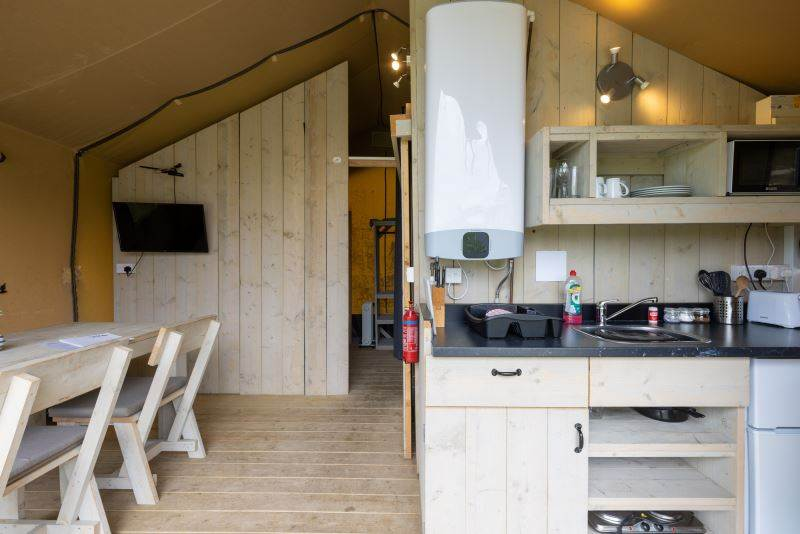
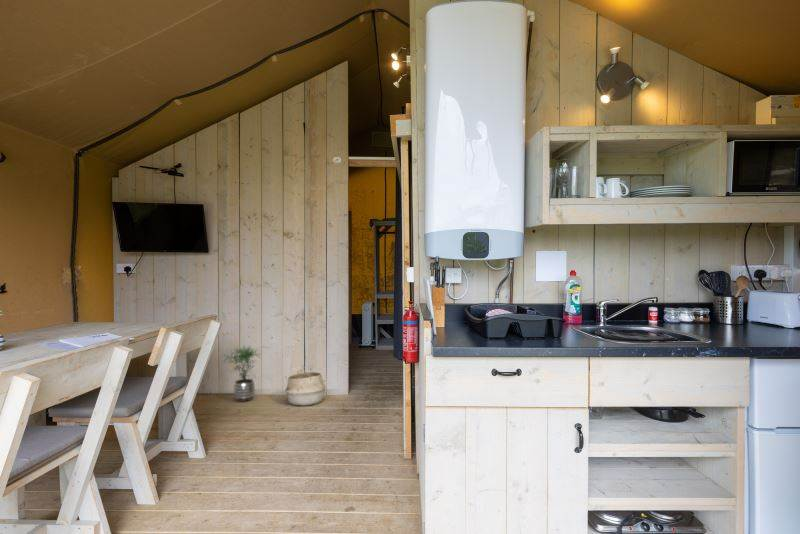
+ woven basket (305, 382)
+ potted plant (242, 373)
